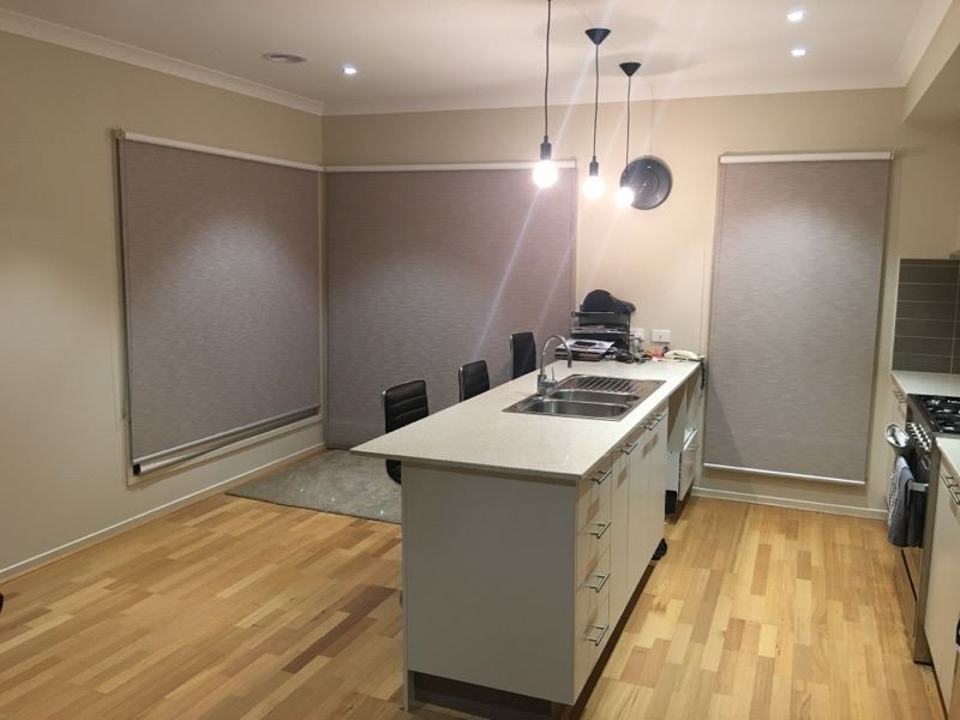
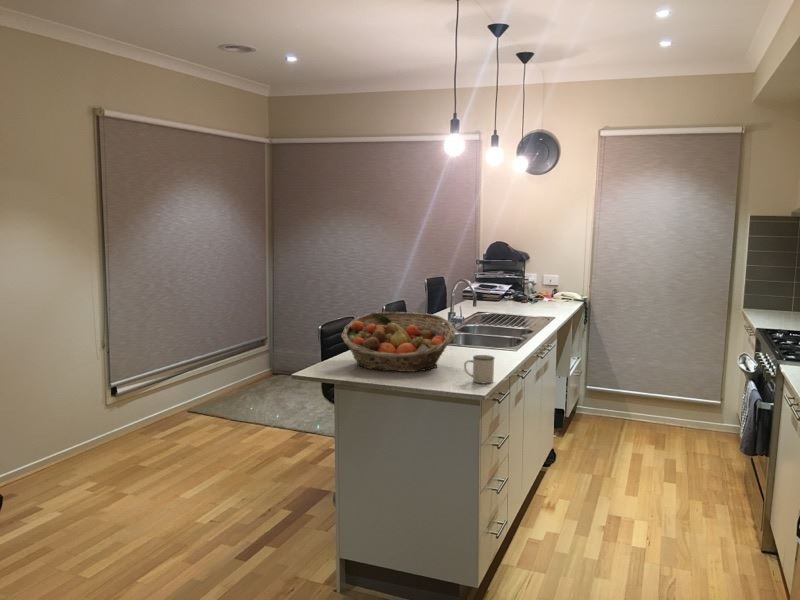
+ fruit basket (397, 340)
+ mug (478, 368)
